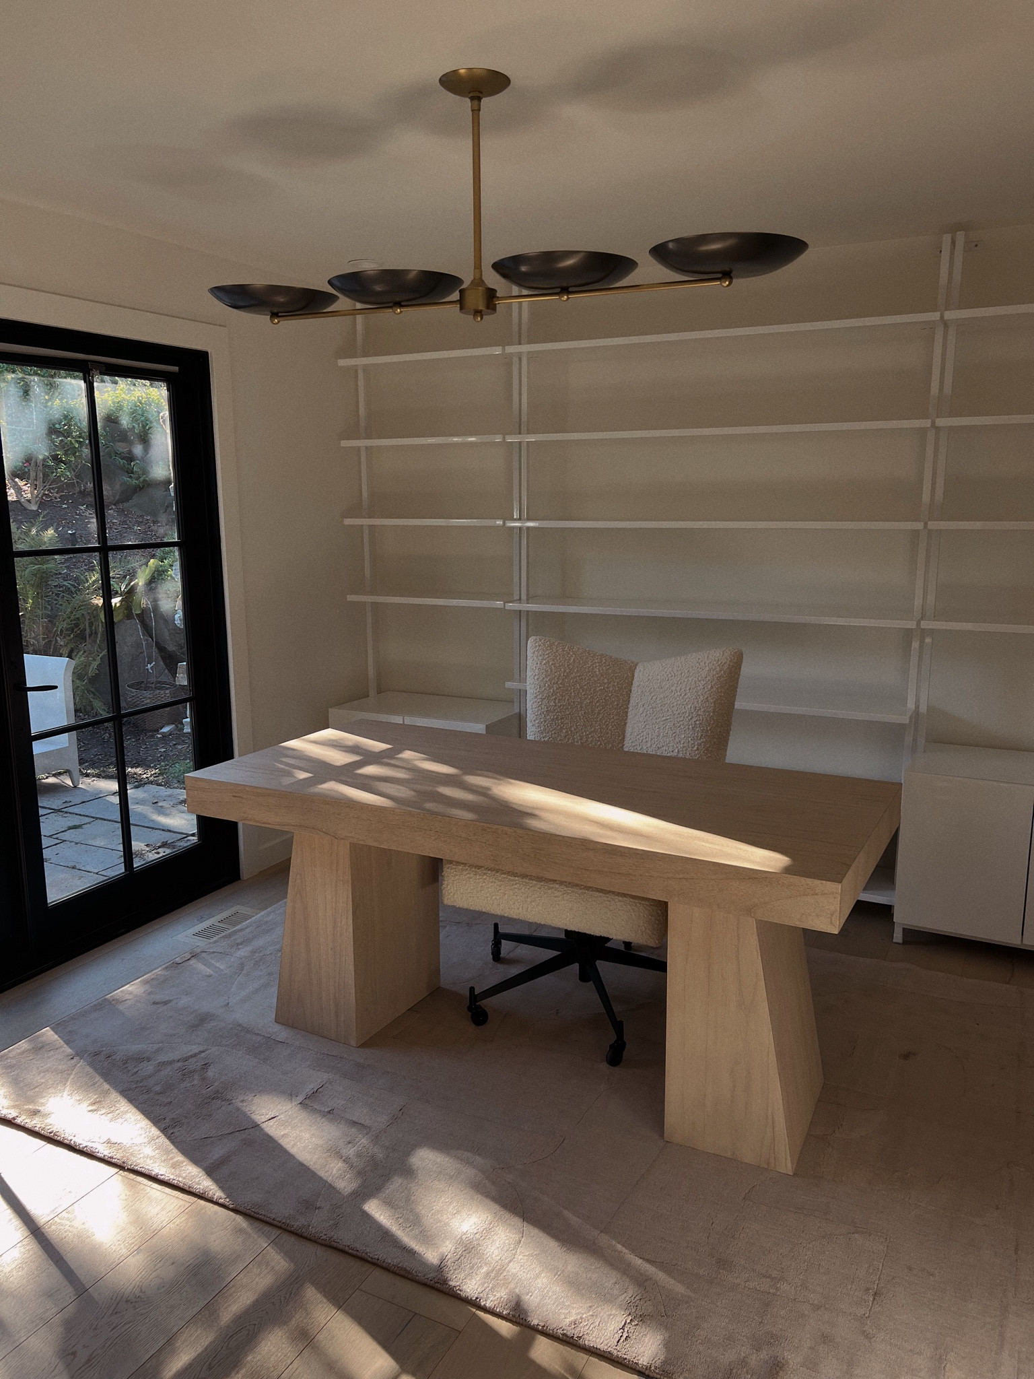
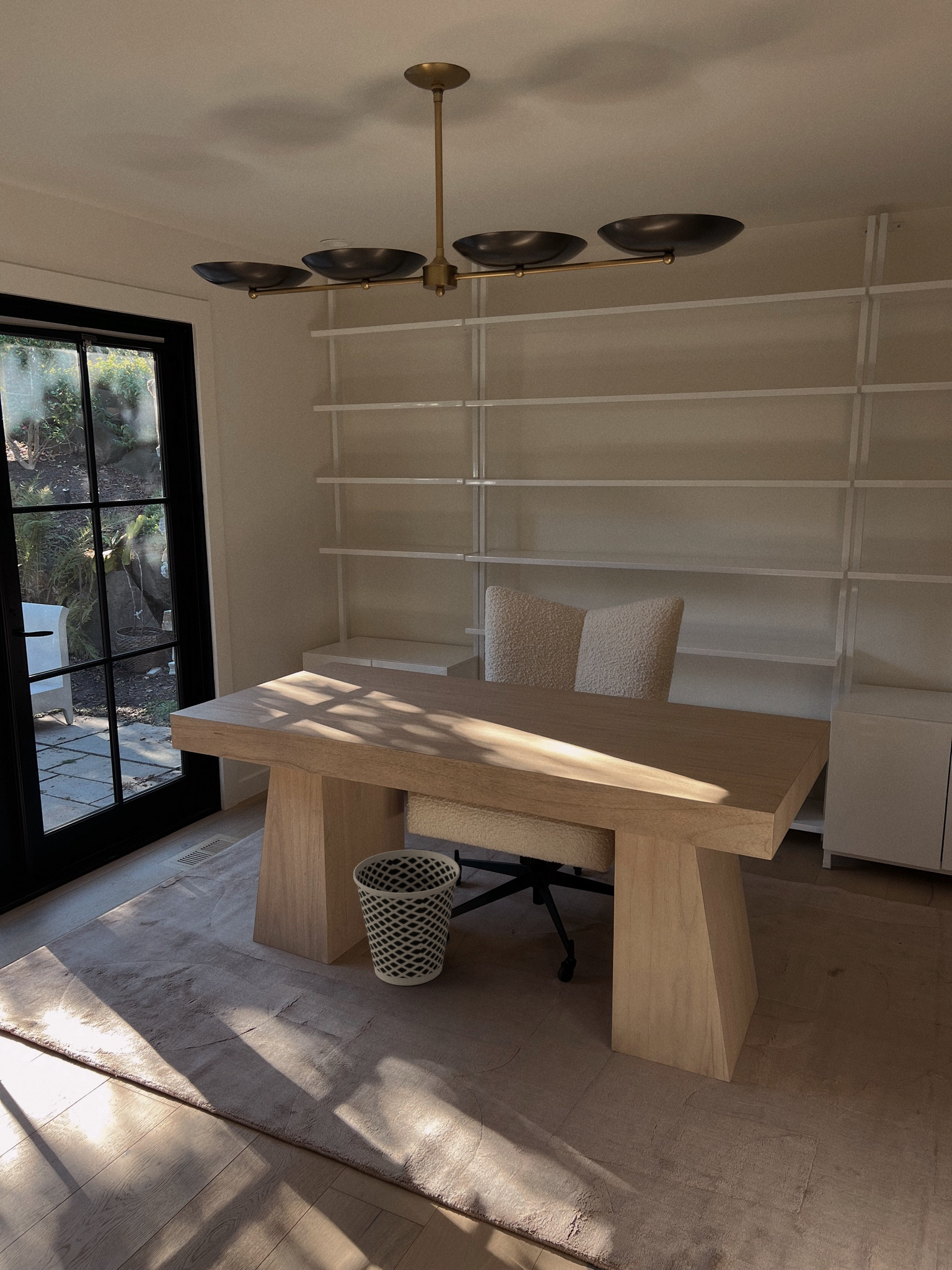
+ wastebasket (407, 919)
